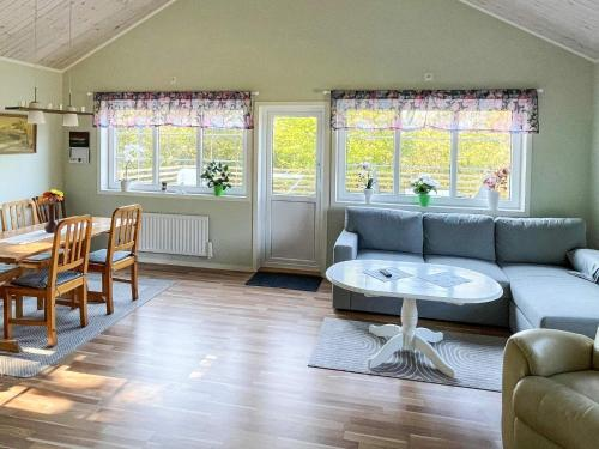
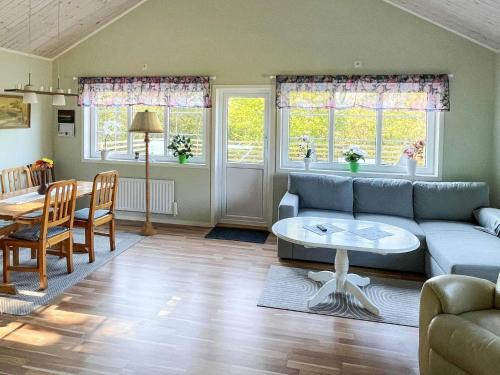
+ floor lamp (146, 172)
